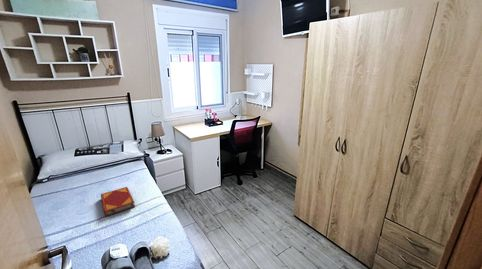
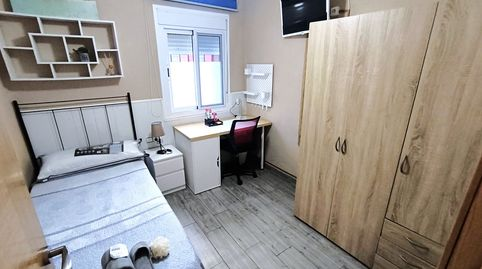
- hardback book (117, 200)
